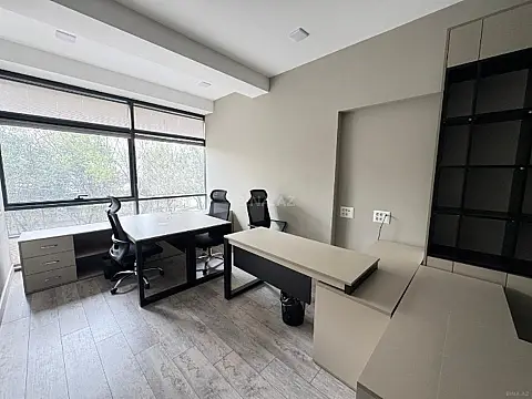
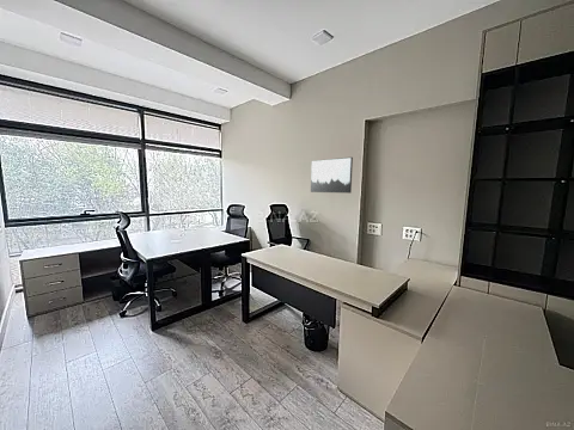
+ wall art (329, 176)
